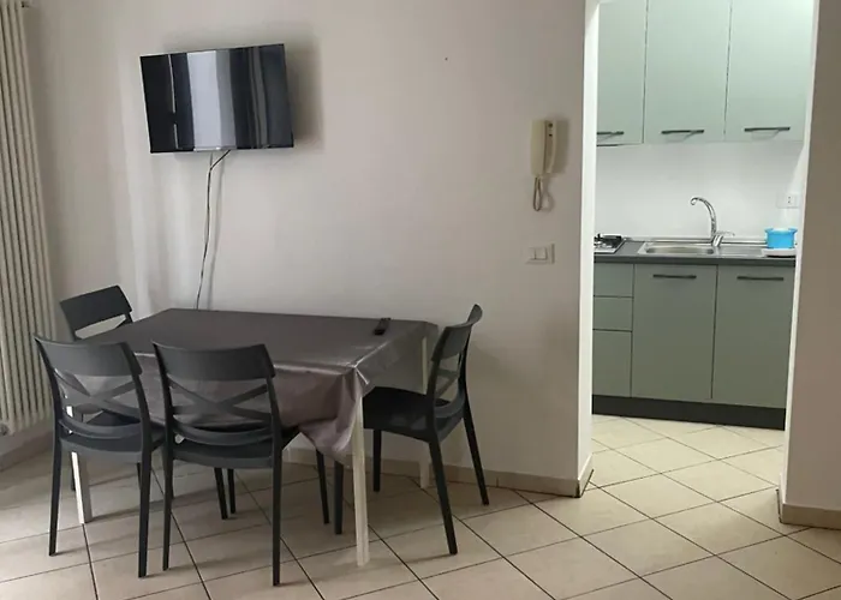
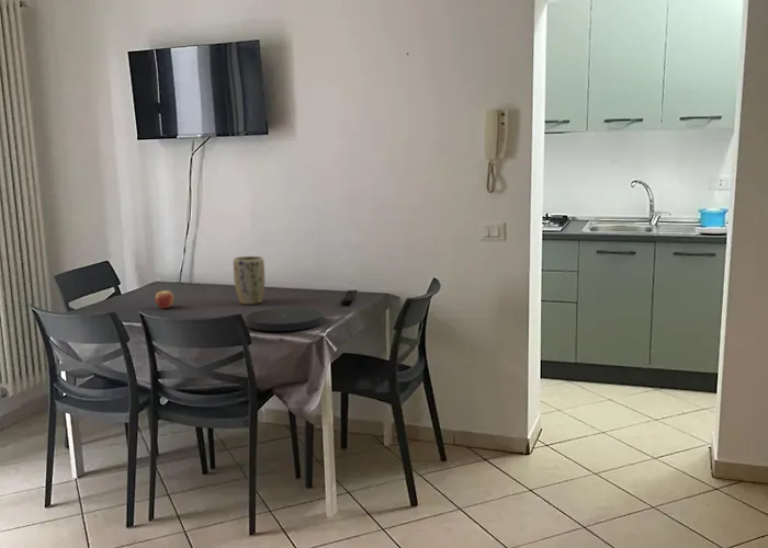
+ plate (284, 319)
+ fruit (163, 298)
+ plant pot (249, 279)
